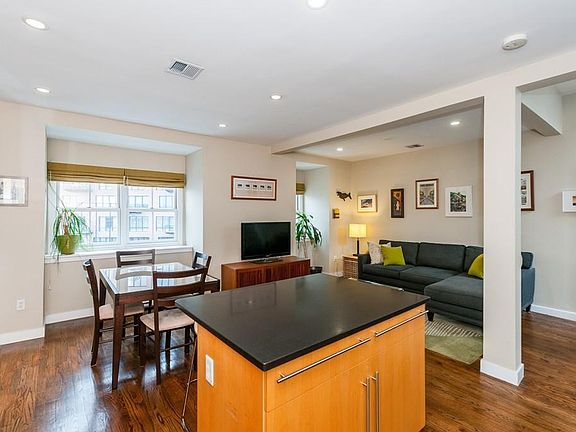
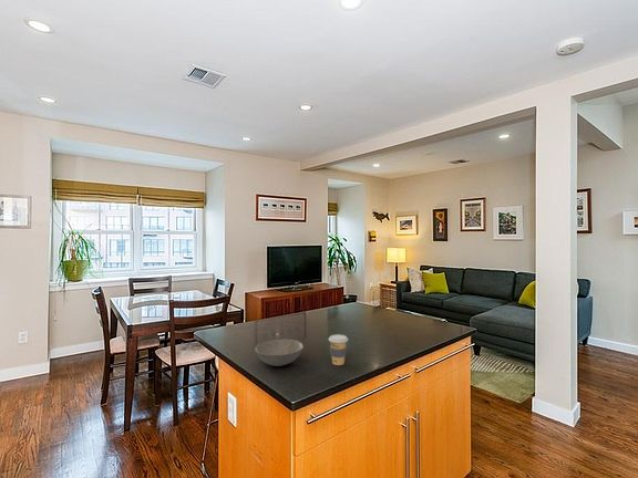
+ soup bowl (279, 354)
+ coffee cup (338, 350)
